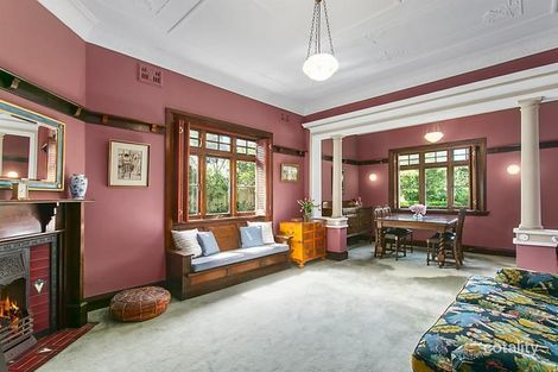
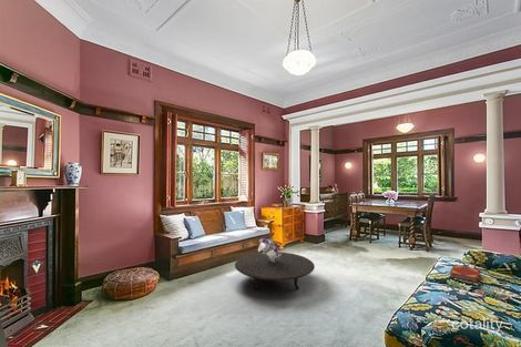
+ table (274, 272)
+ bouquet (266, 251)
+ hardback book (464, 273)
